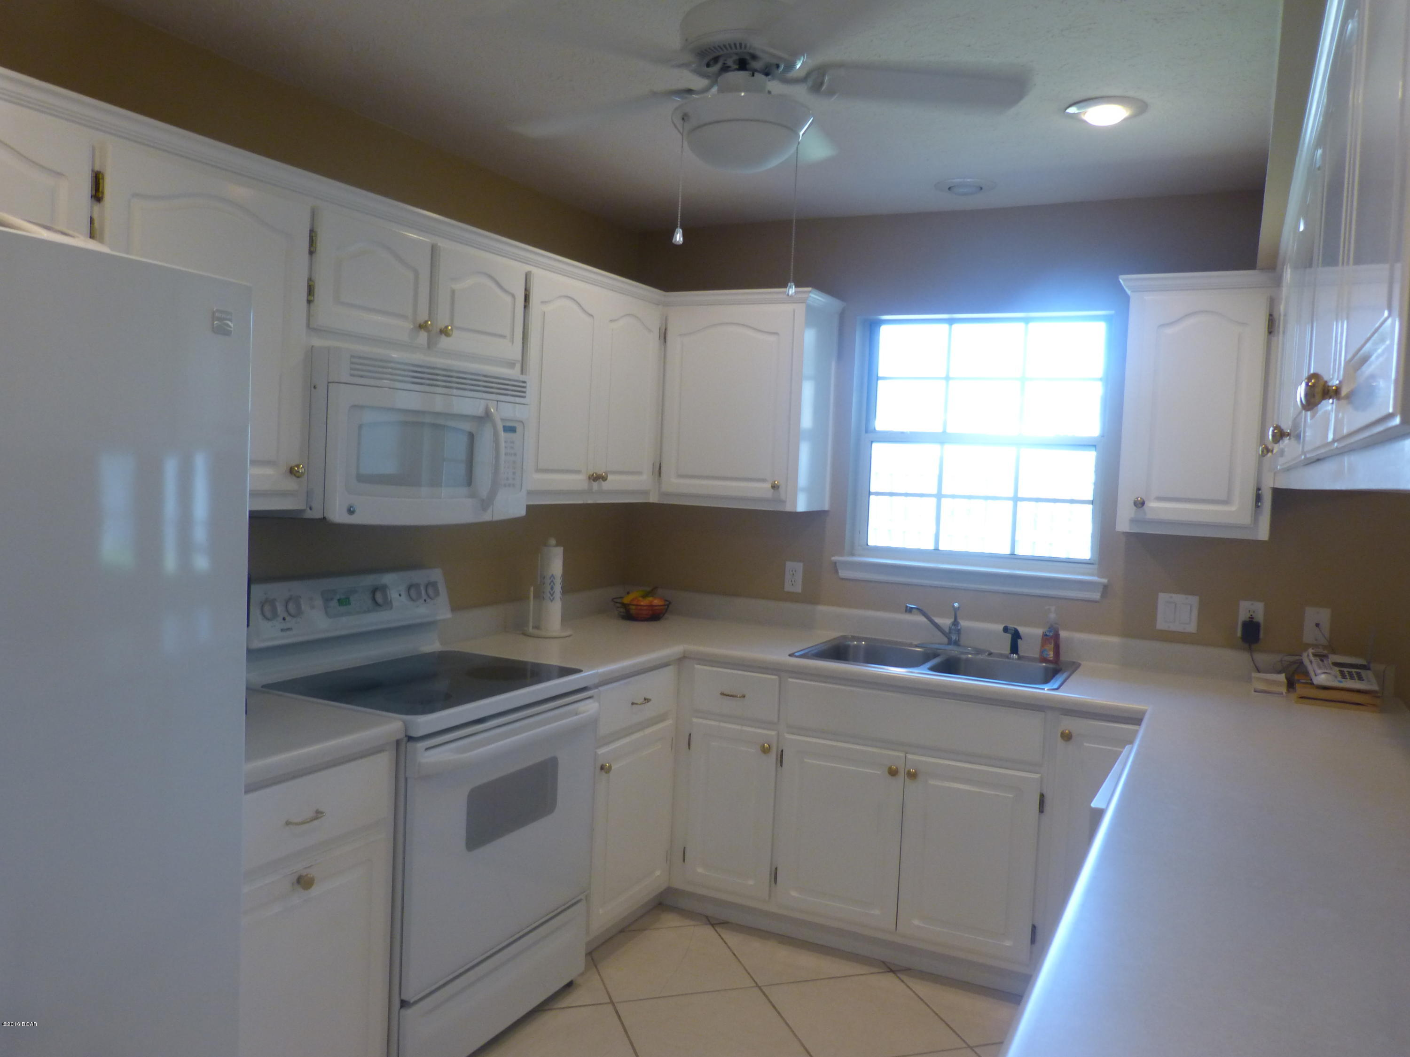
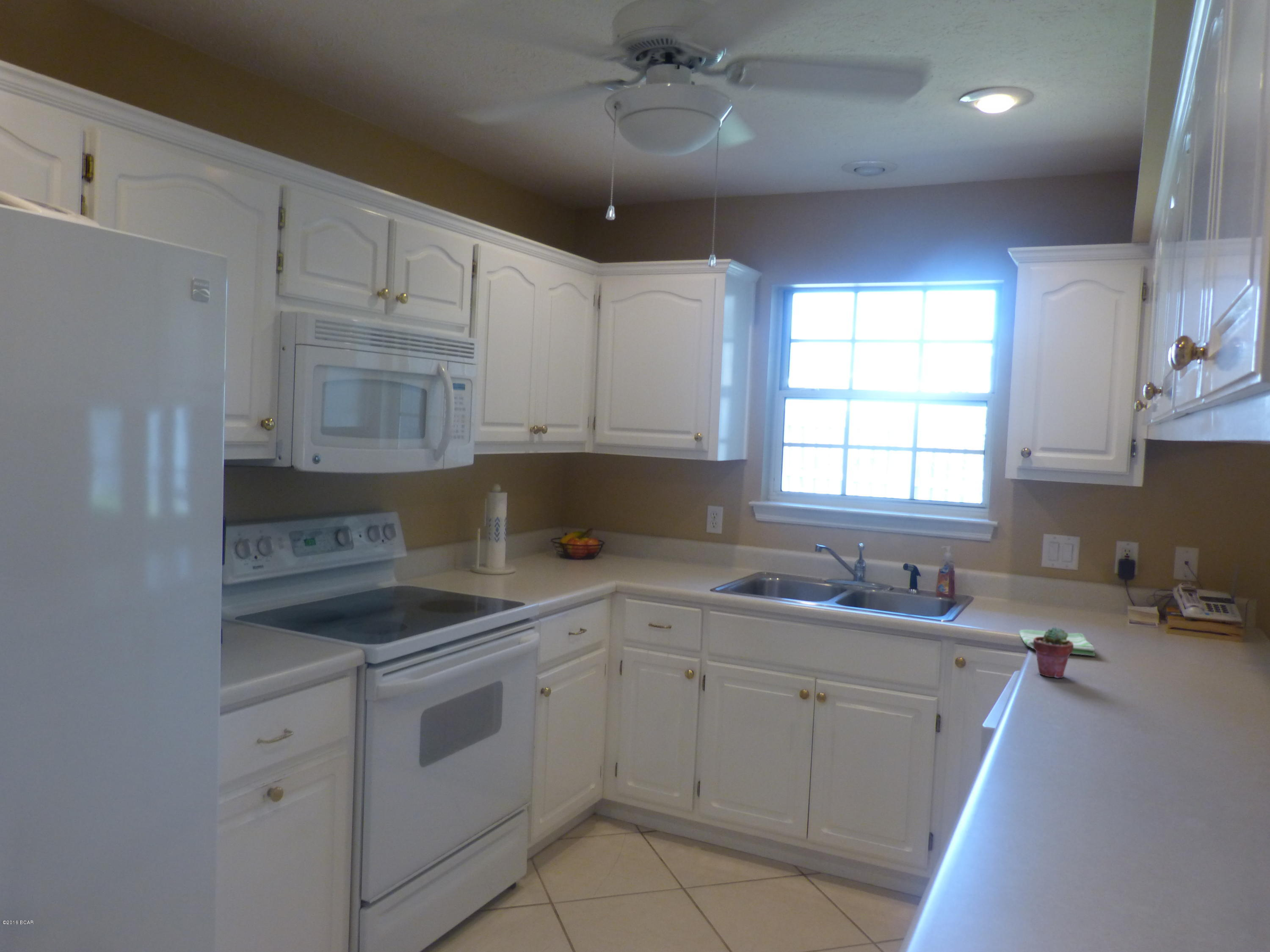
+ potted succulent (1052, 650)
+ dish towel (1066, 639)
